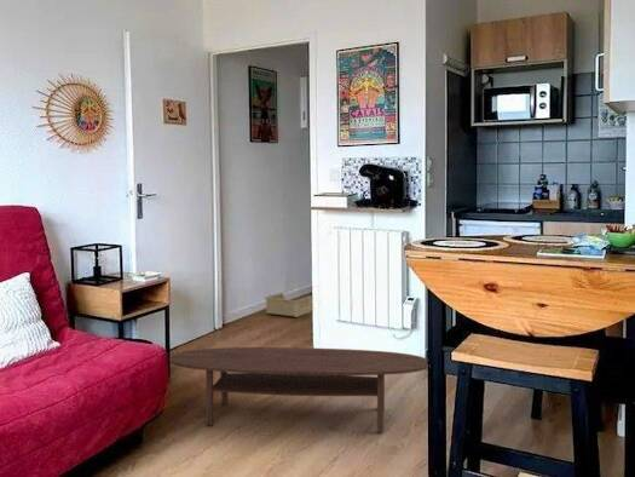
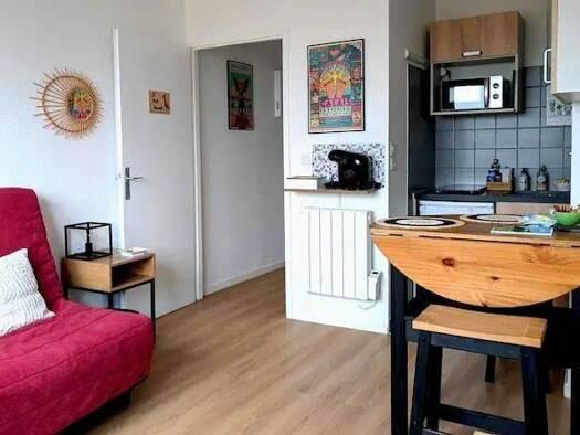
- coffee table (298, 387)
- storage bin (289, 304)
